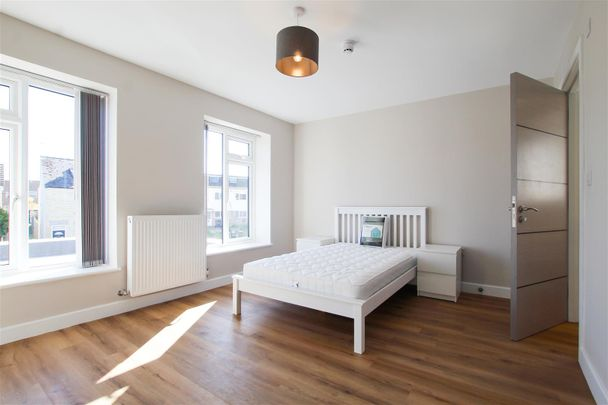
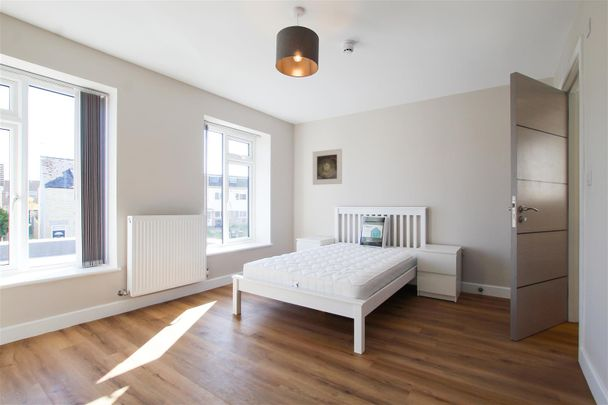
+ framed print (326, 167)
